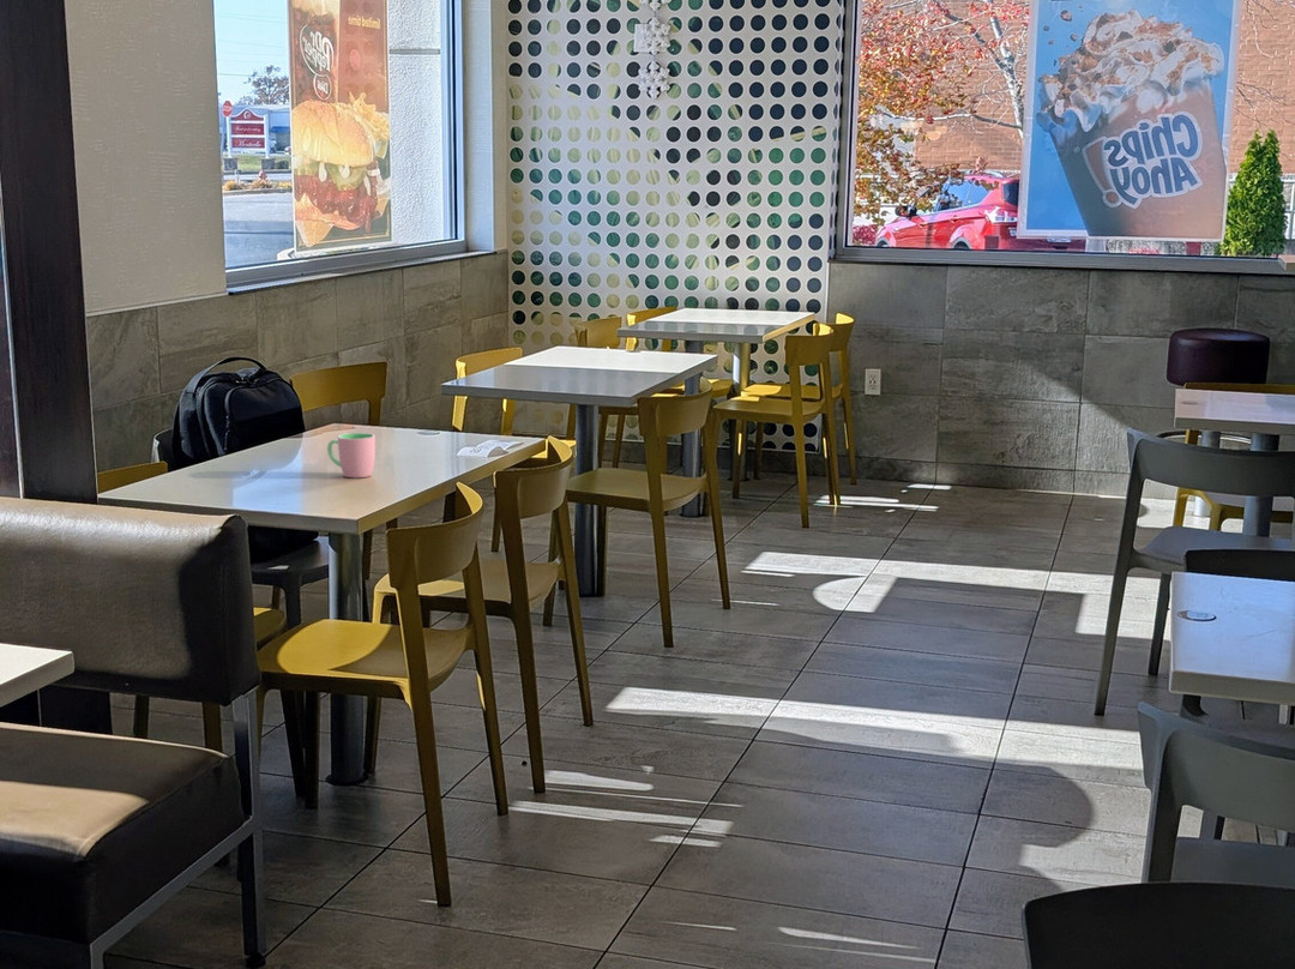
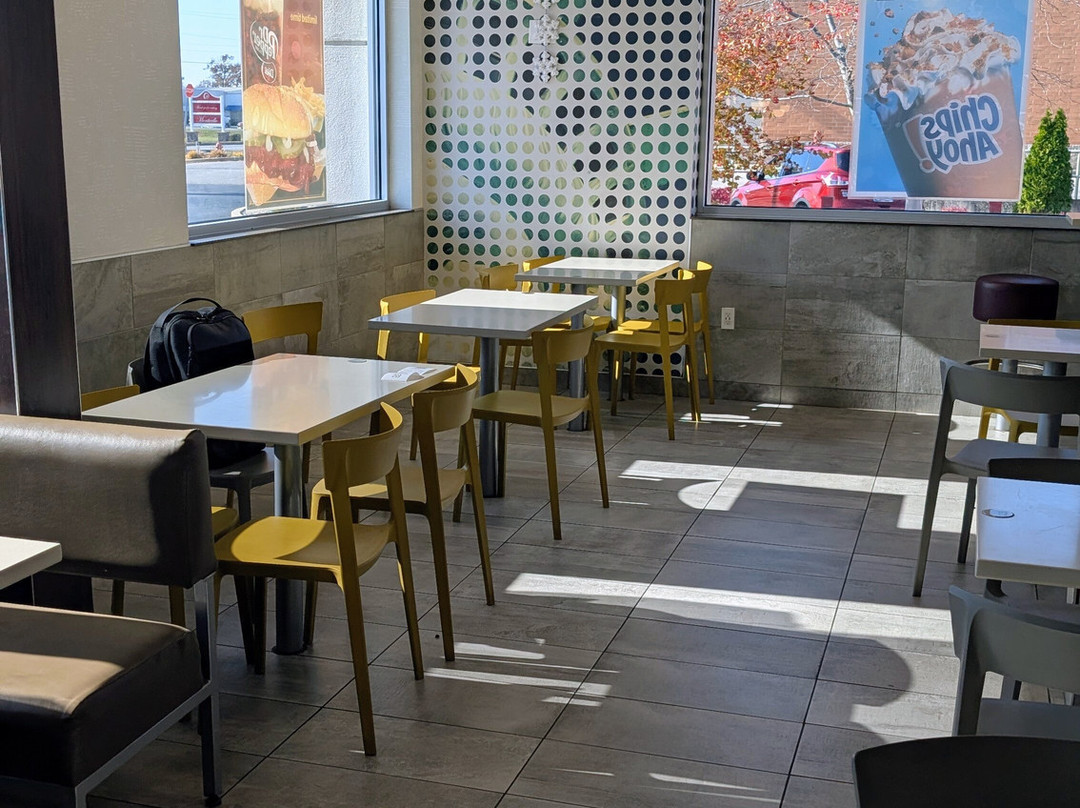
- cup (350, 455)
